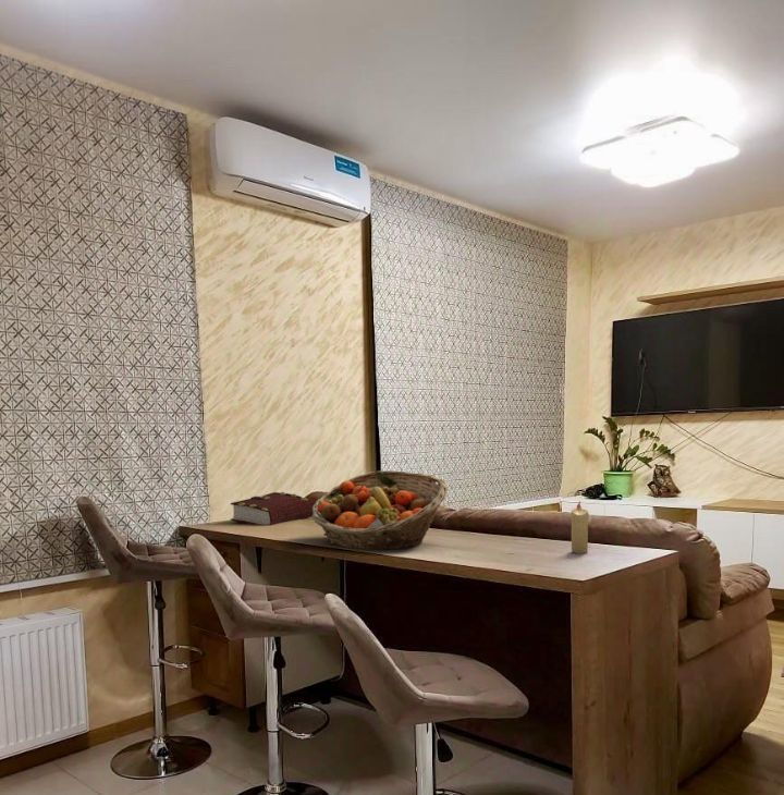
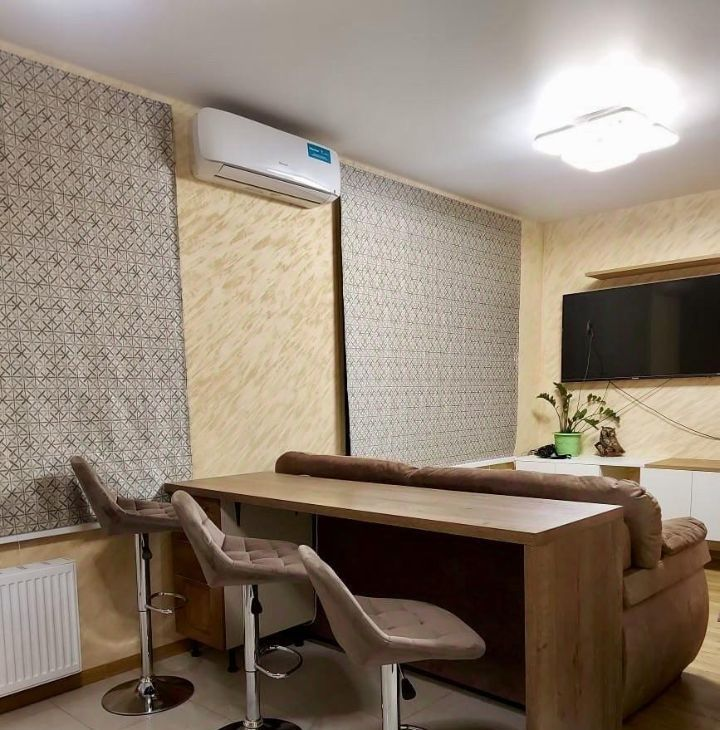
- book (272, 509)
- fruit basket (379, 510)
- candle (579, 526)
